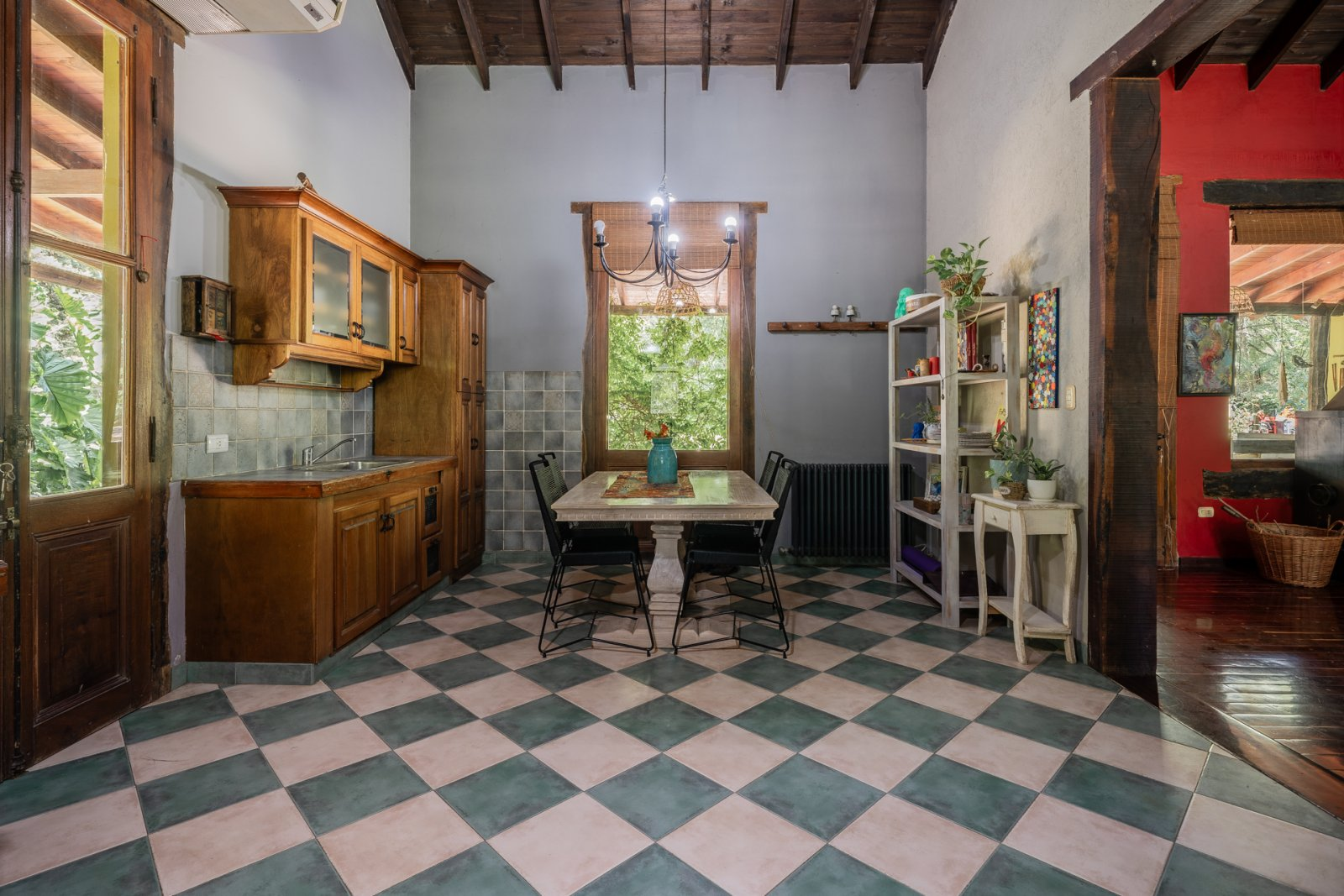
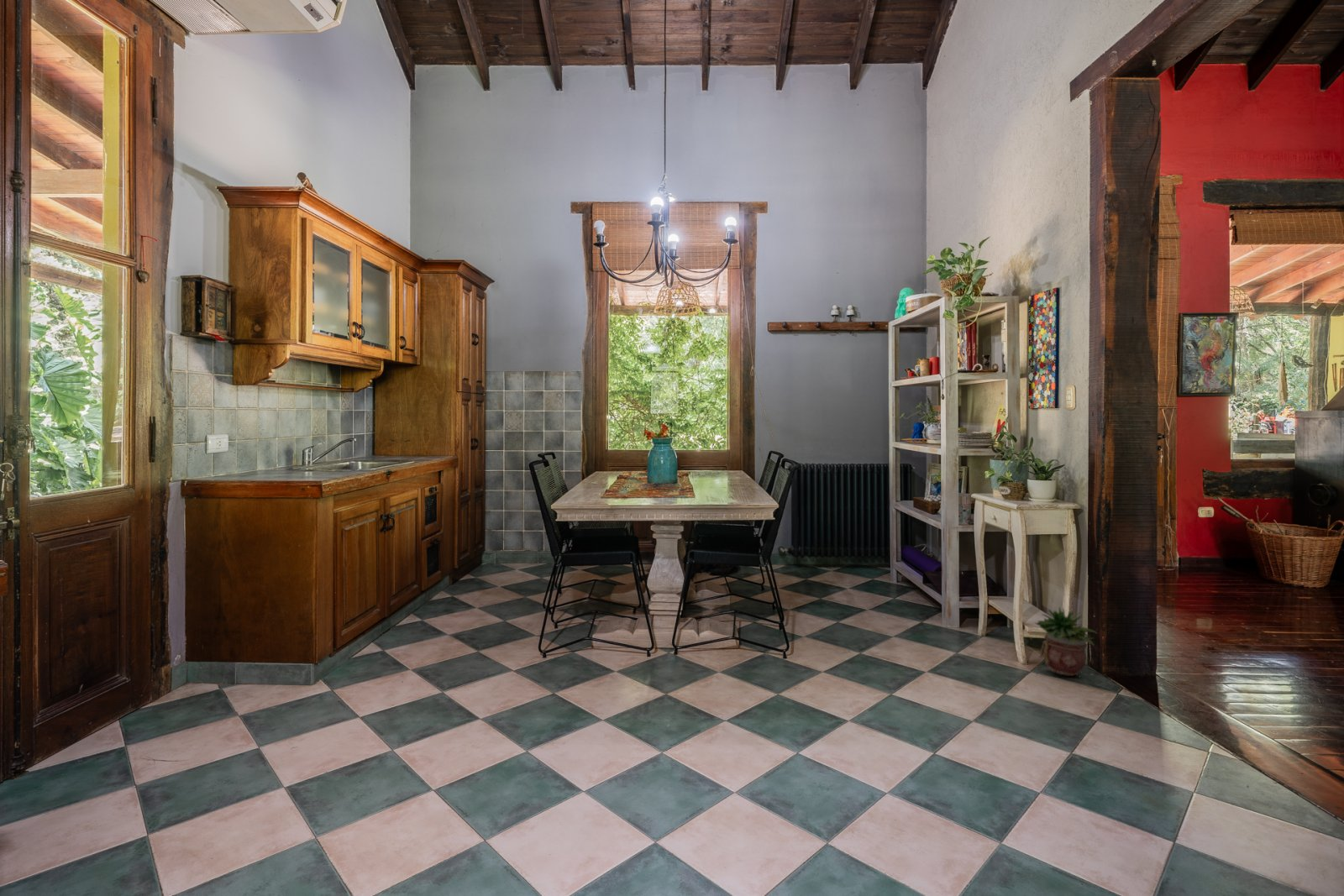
+ potted plant (1066, 640)
